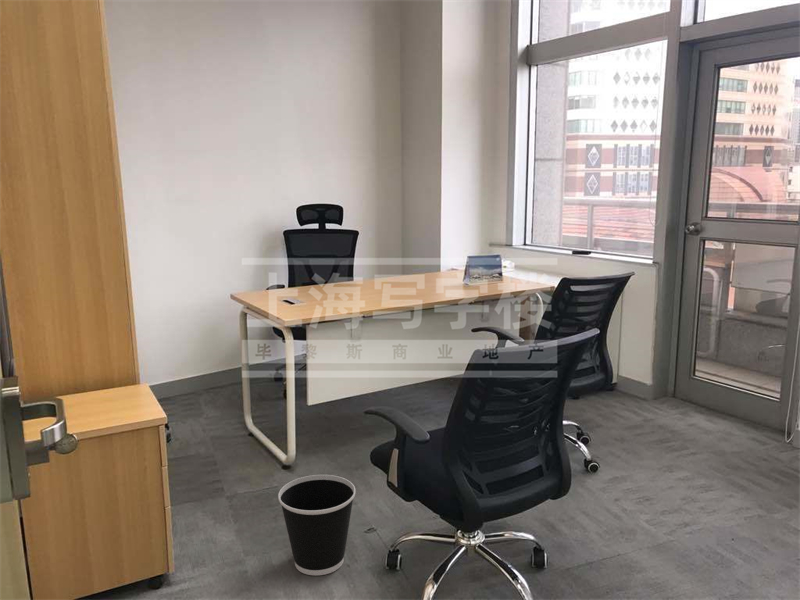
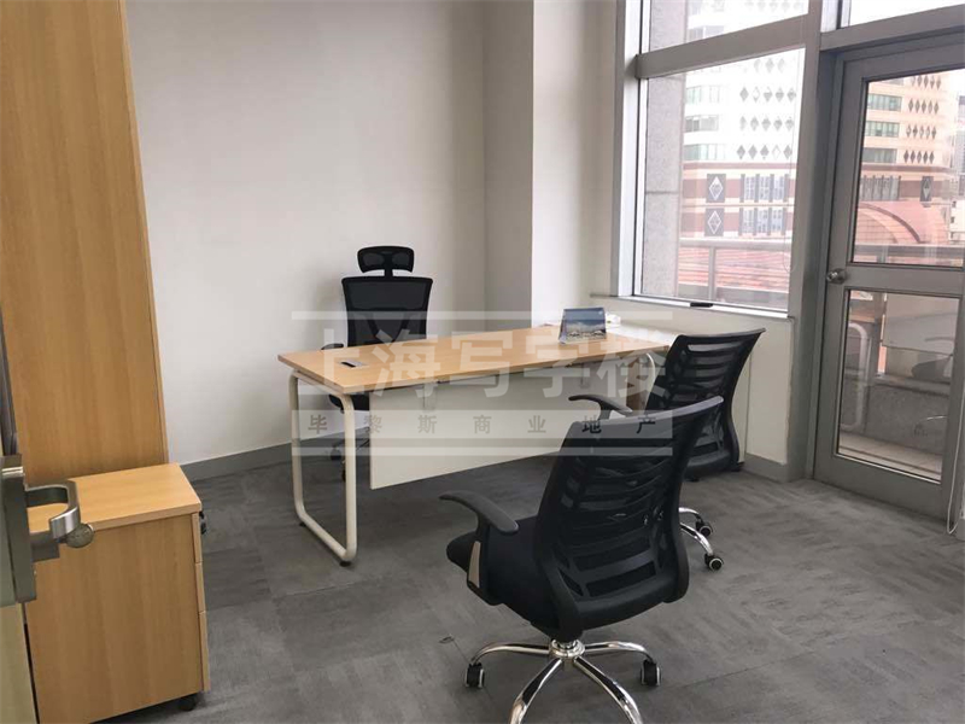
- wastebasket (318, 526)
